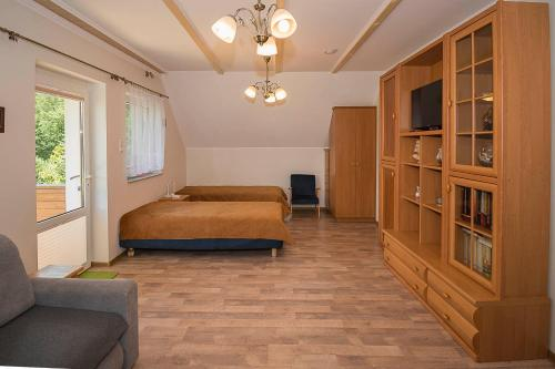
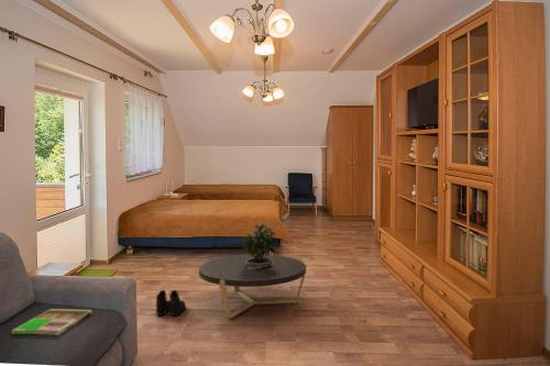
+ boots (170, 300)
+ magazine (54, 321)
+ potted plant (258, 243)
+ coffee table (253, 285)
